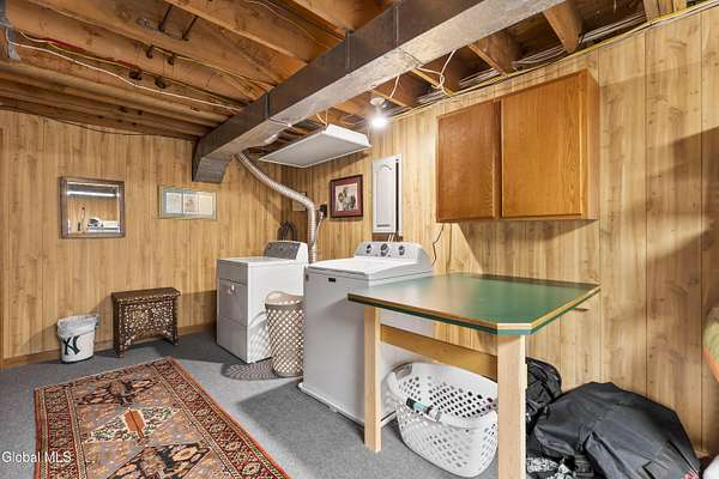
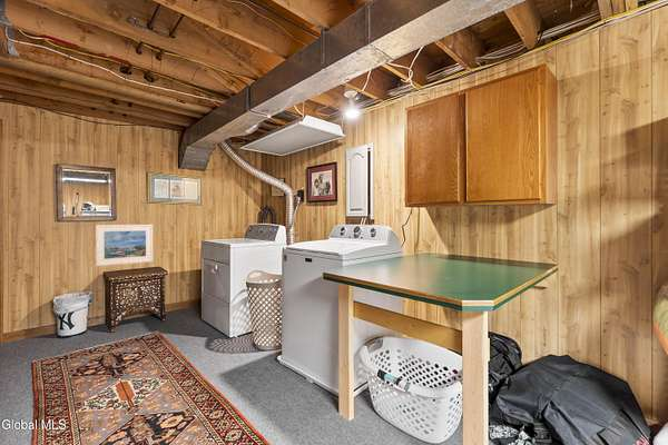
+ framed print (125, 244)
